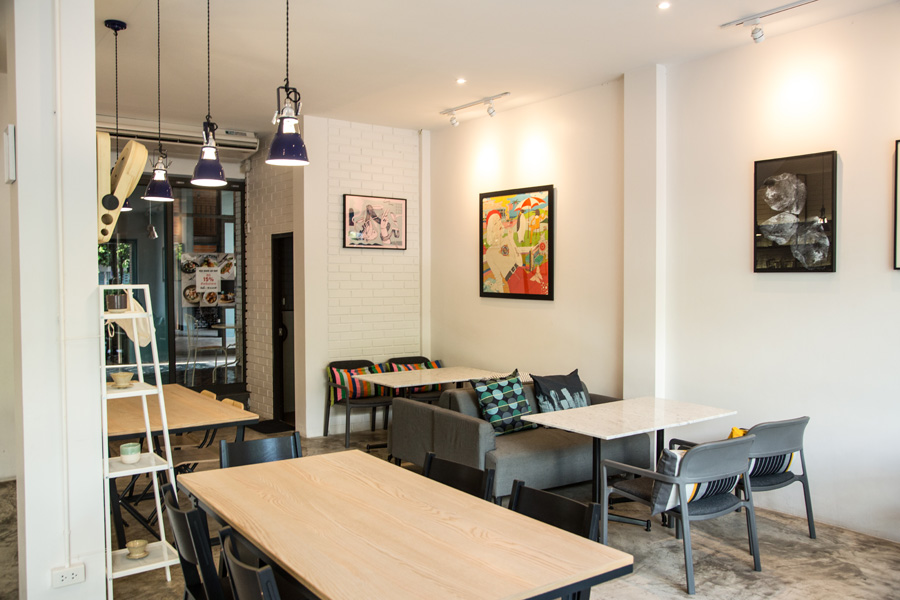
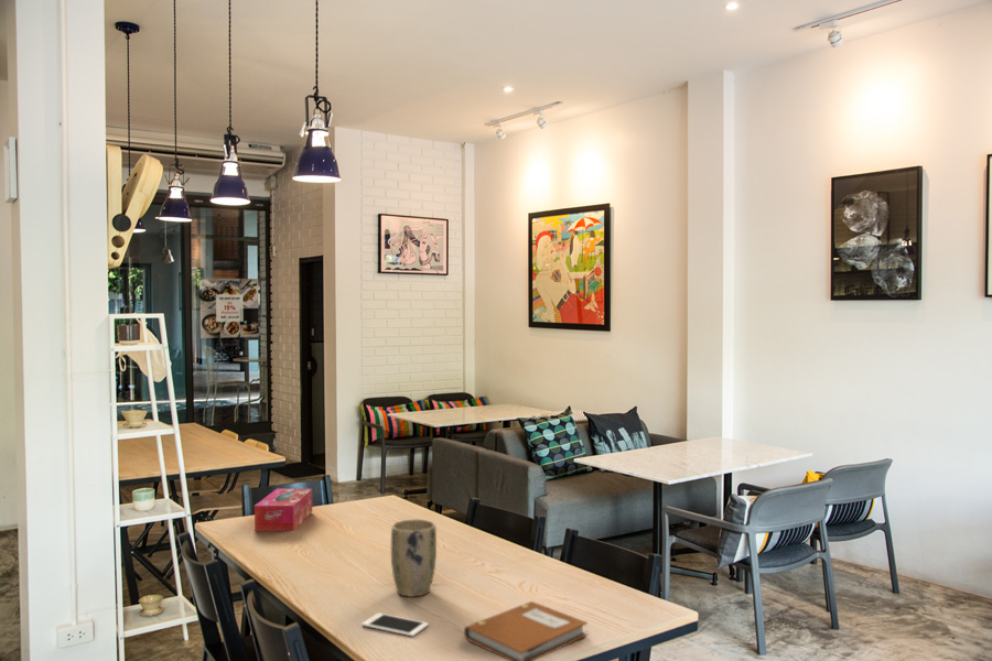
+ notebook (527, 629)
+ plant pot (413, 557)
+ cell phone (395, 624)
+ tissue box (284, 508)
